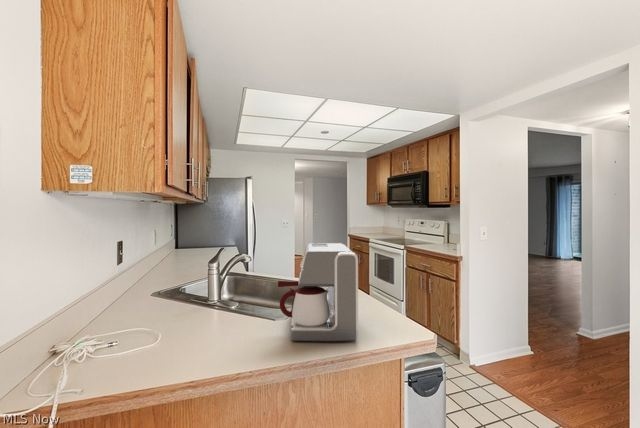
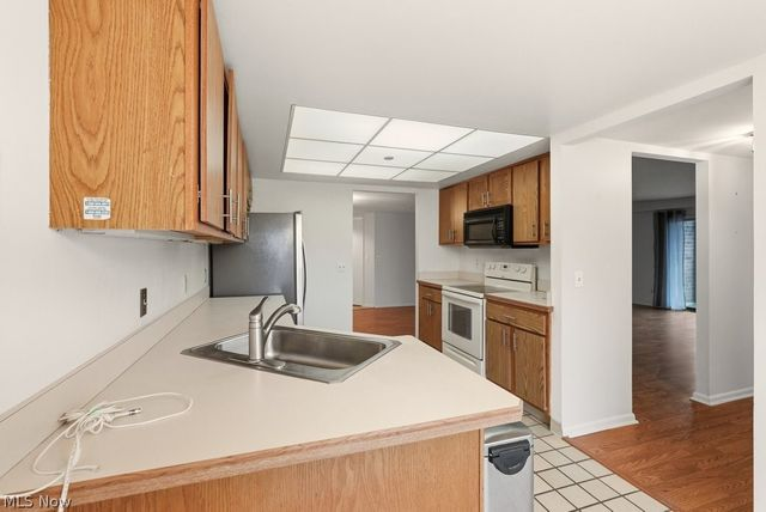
- coffee maker (324, 286)
